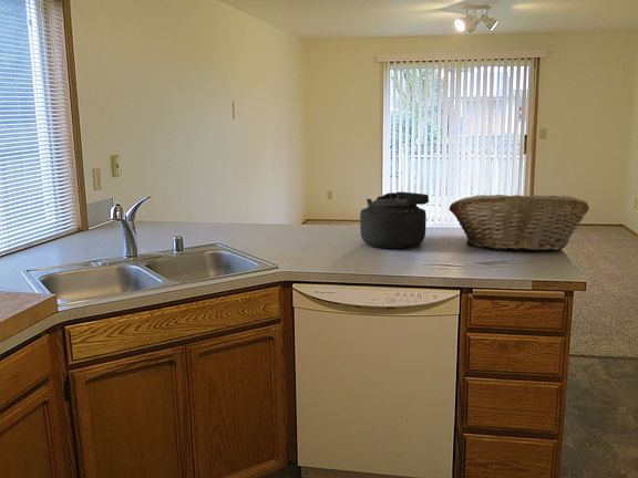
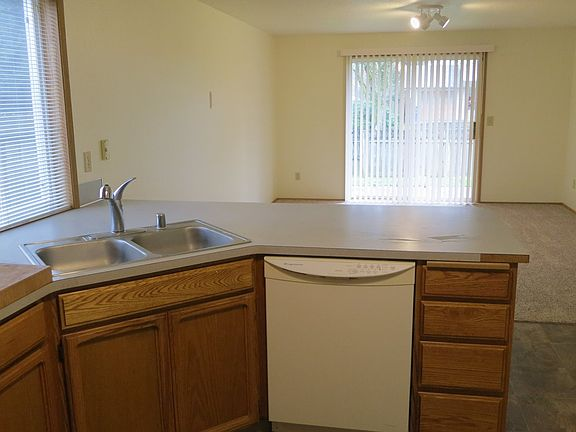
- fruit basket (516, 218)
- kettle (392, 218)
